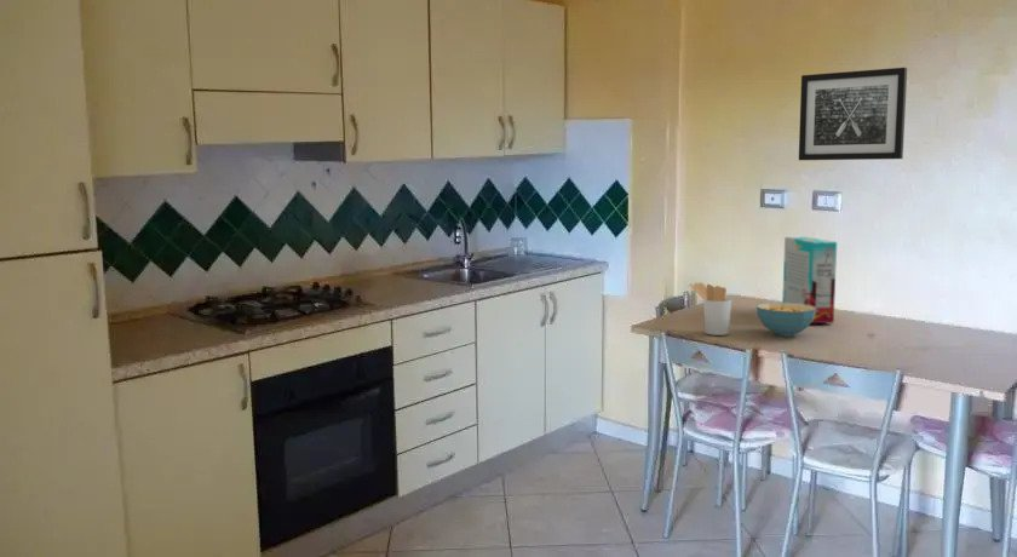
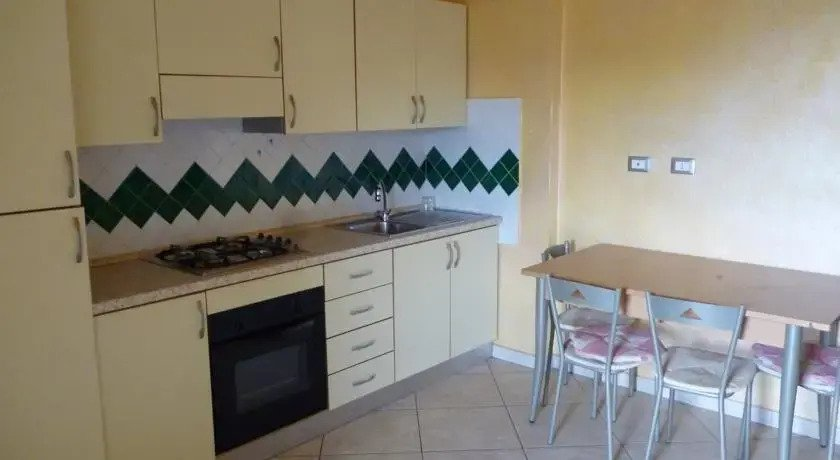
- utensil holder (711, 306)
- cereal bowl (785, 320)
- wall art (850, 115)
- cereal box (808, 278)
